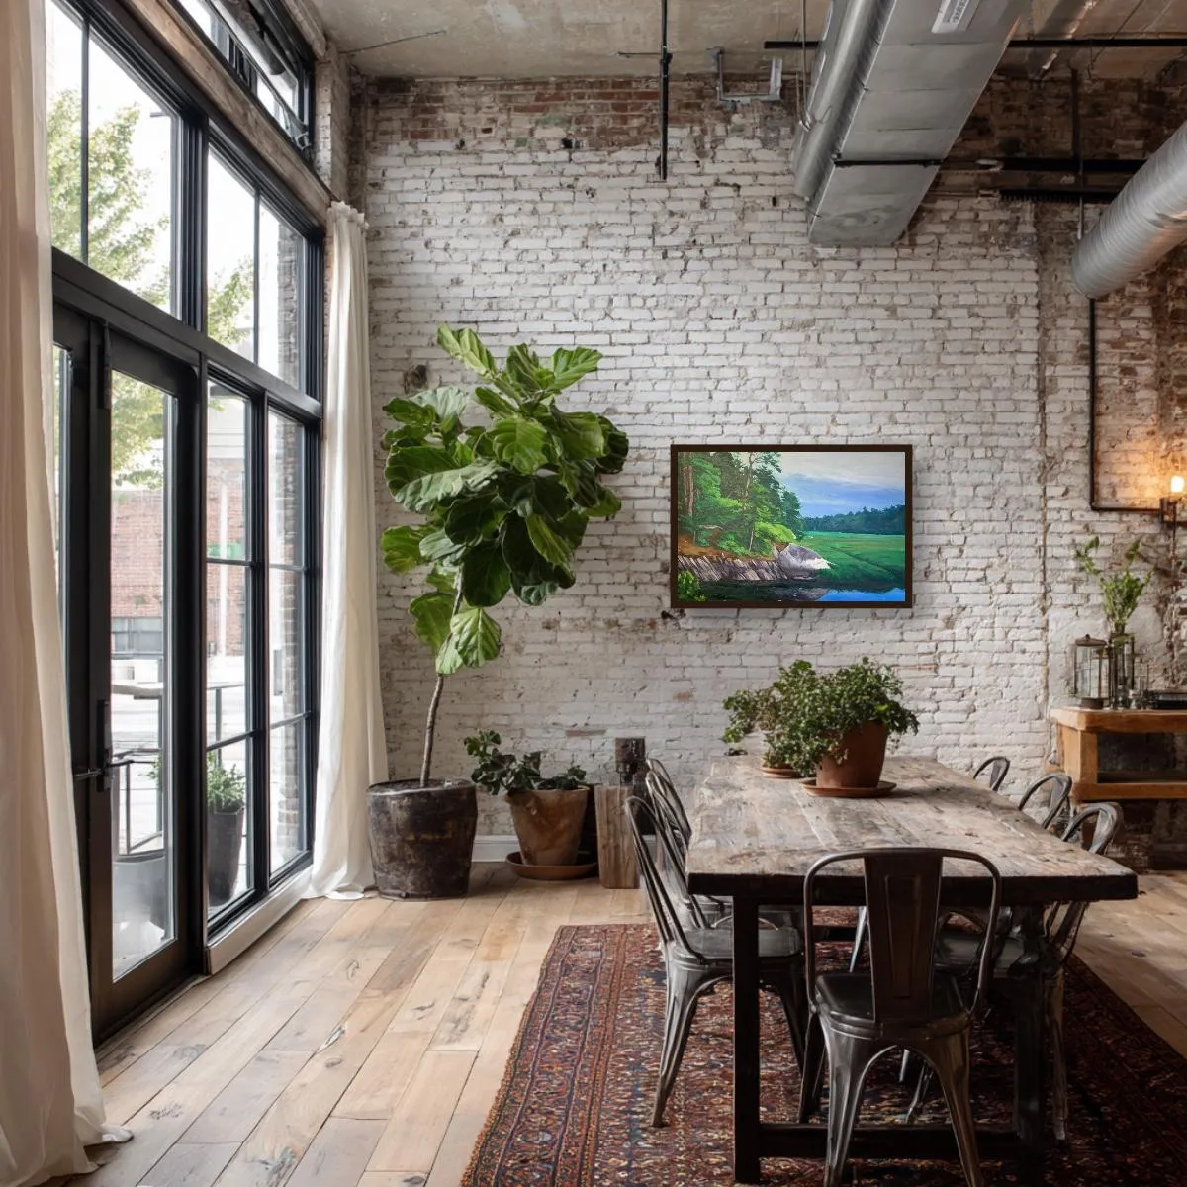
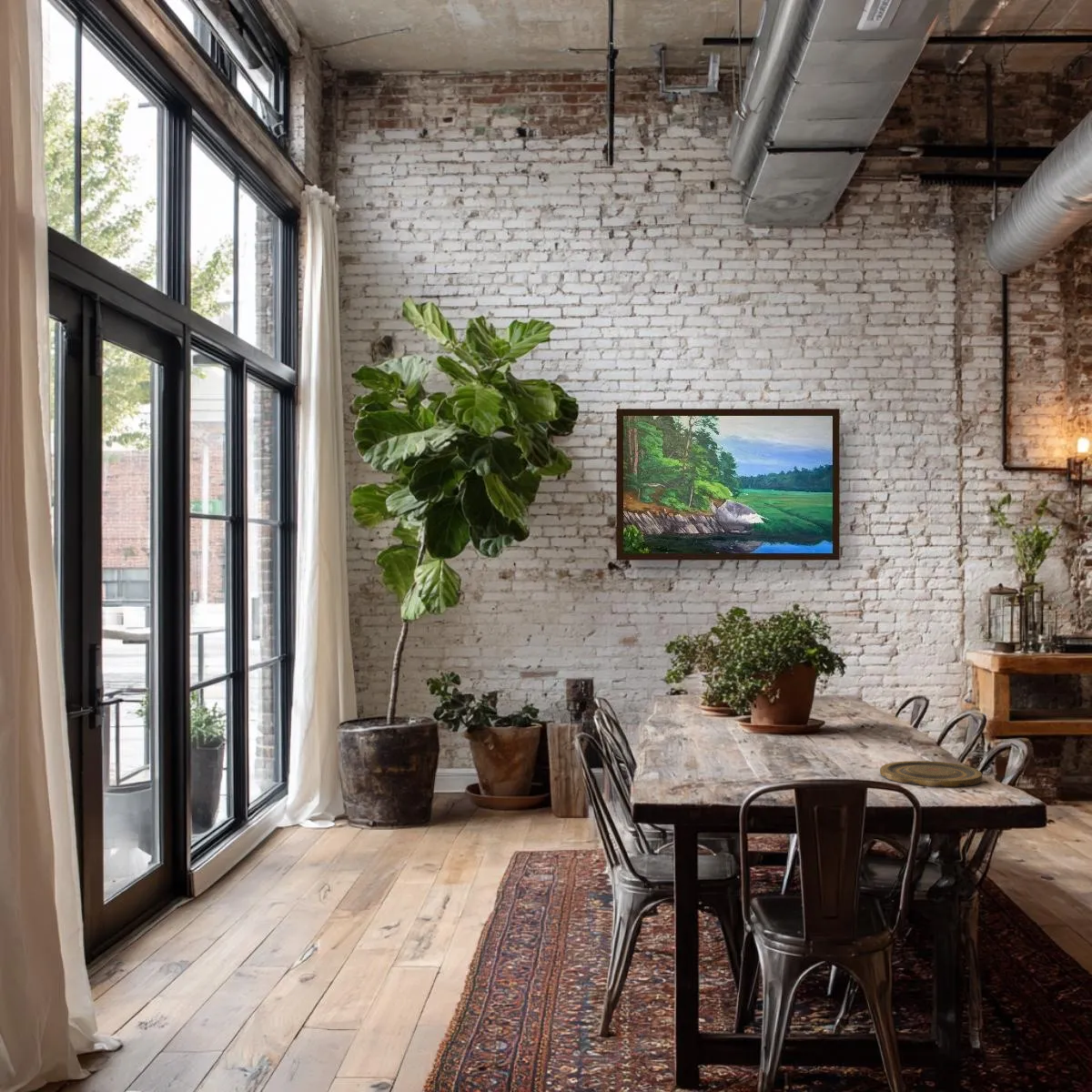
+ plate (930, 773)
